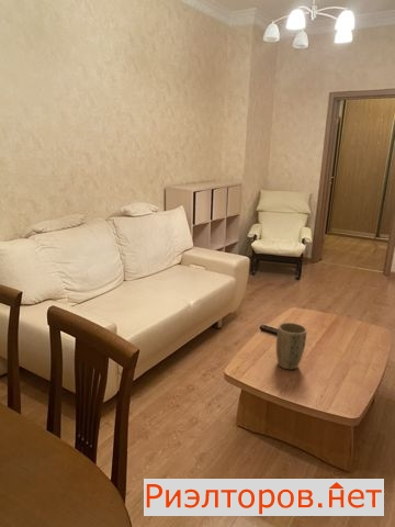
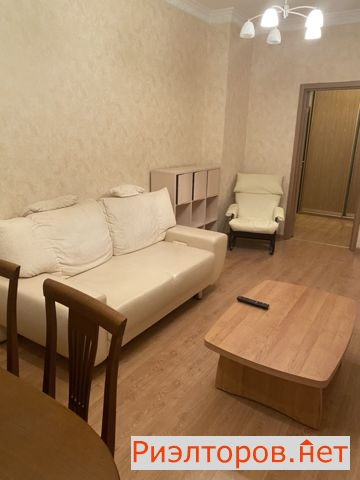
- plant pot (290, 346)
